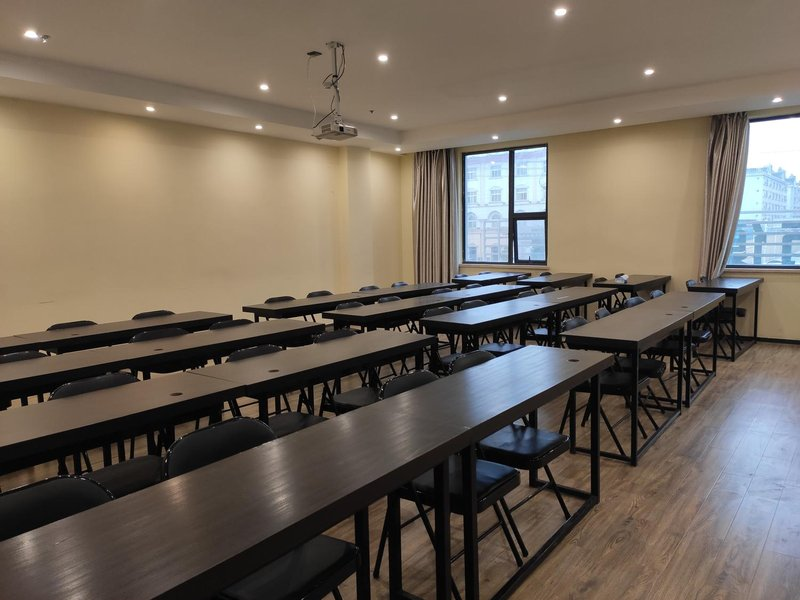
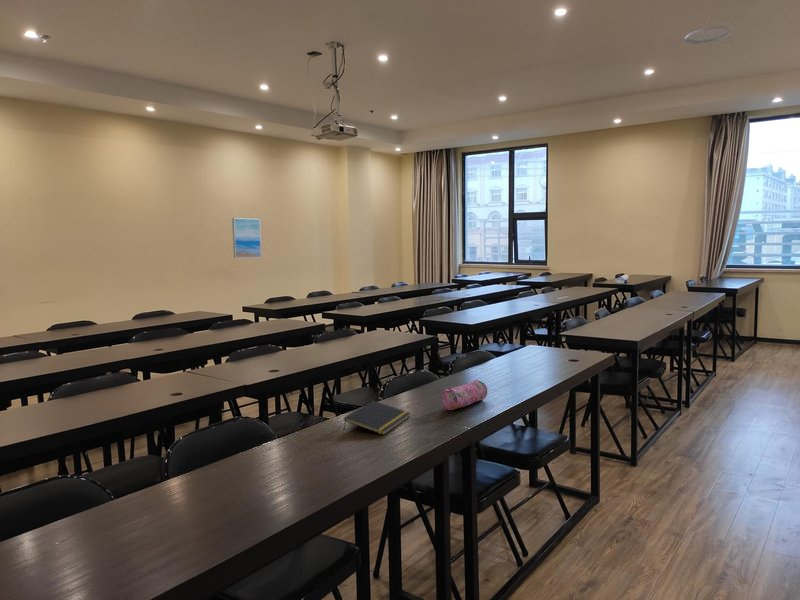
+ ceiling vent (707, 35)
+ pencil case (464, 394)
+ notepad (378, 416)
+ wall art (247, 238)
